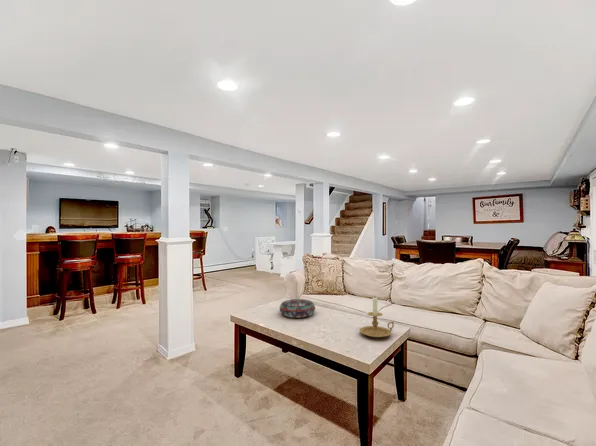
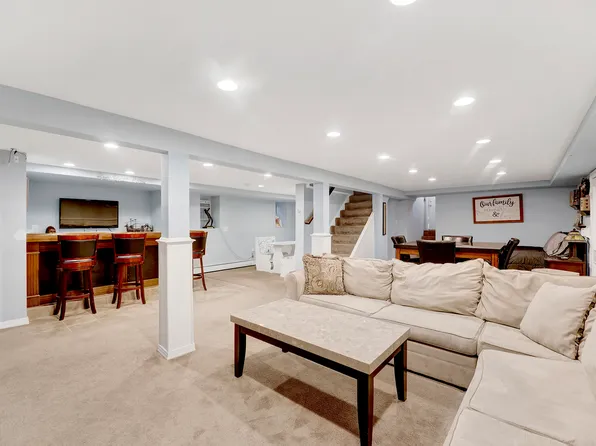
- decorative bowl (297, 308)
- candle holder (375, 315)
